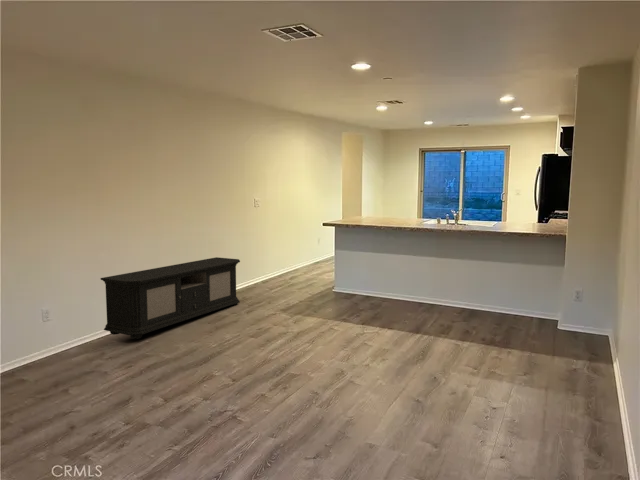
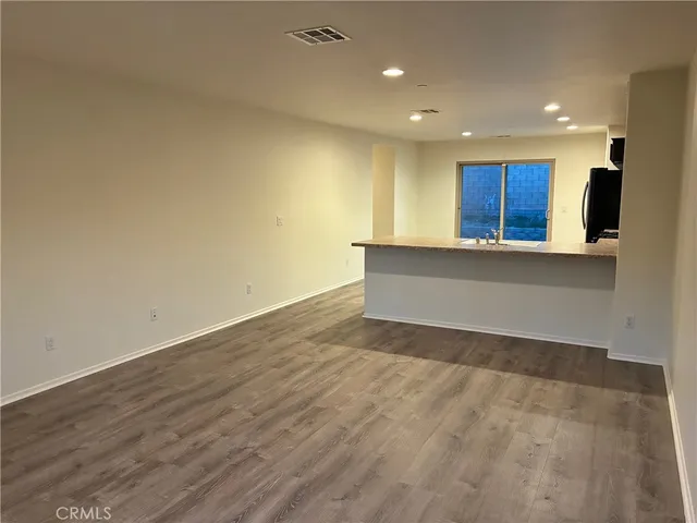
- media console (182, 293)
